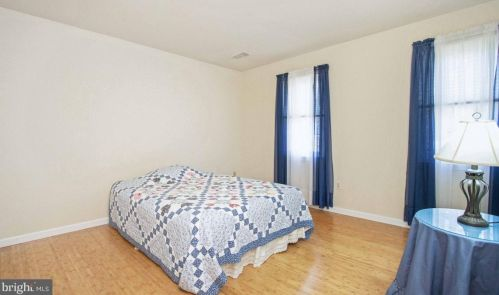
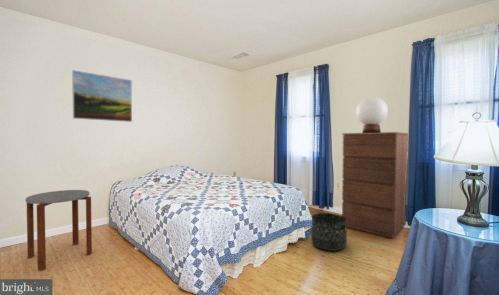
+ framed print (104, 98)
+ dresser (374, 180)
+ side table (72, 225)
+ table lamp (371, 115)
+ basket (328, 231)
